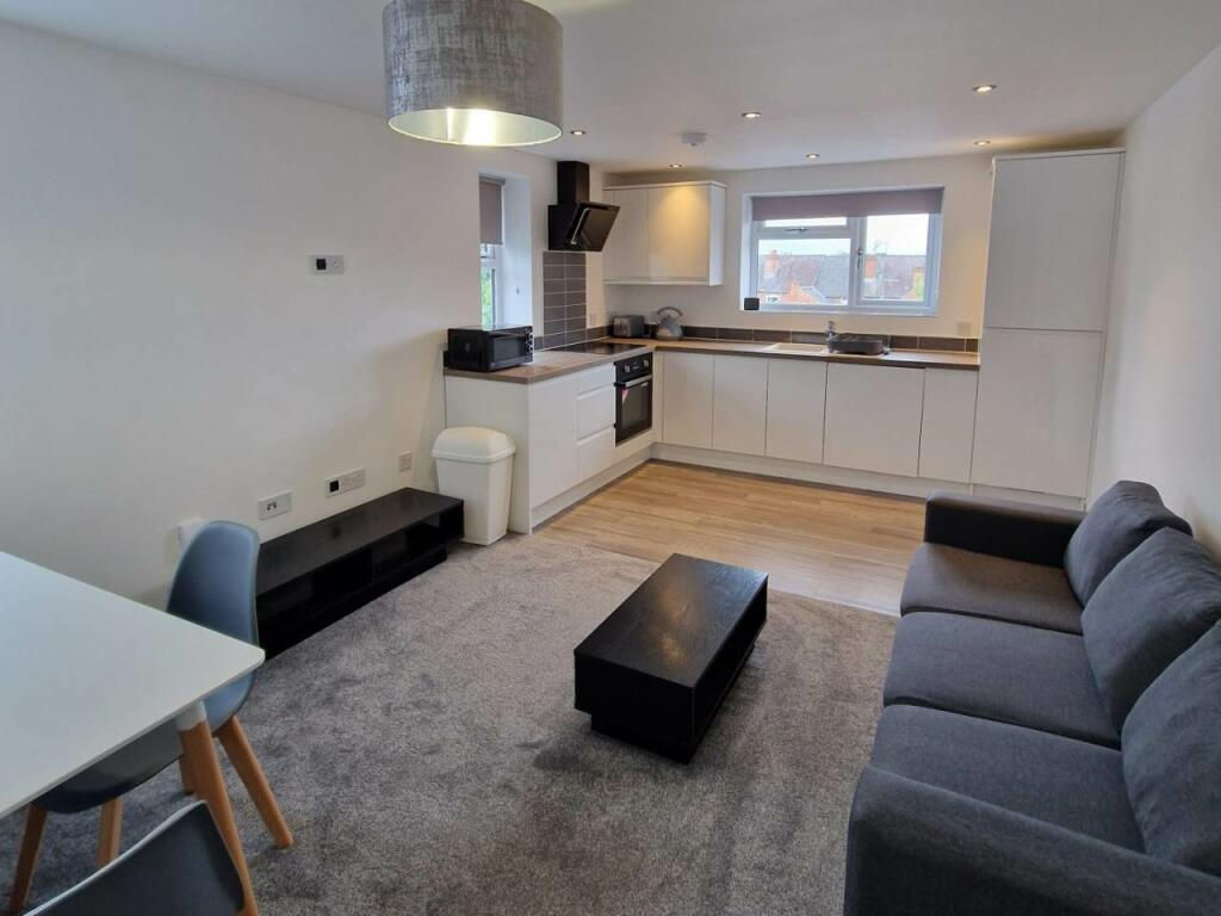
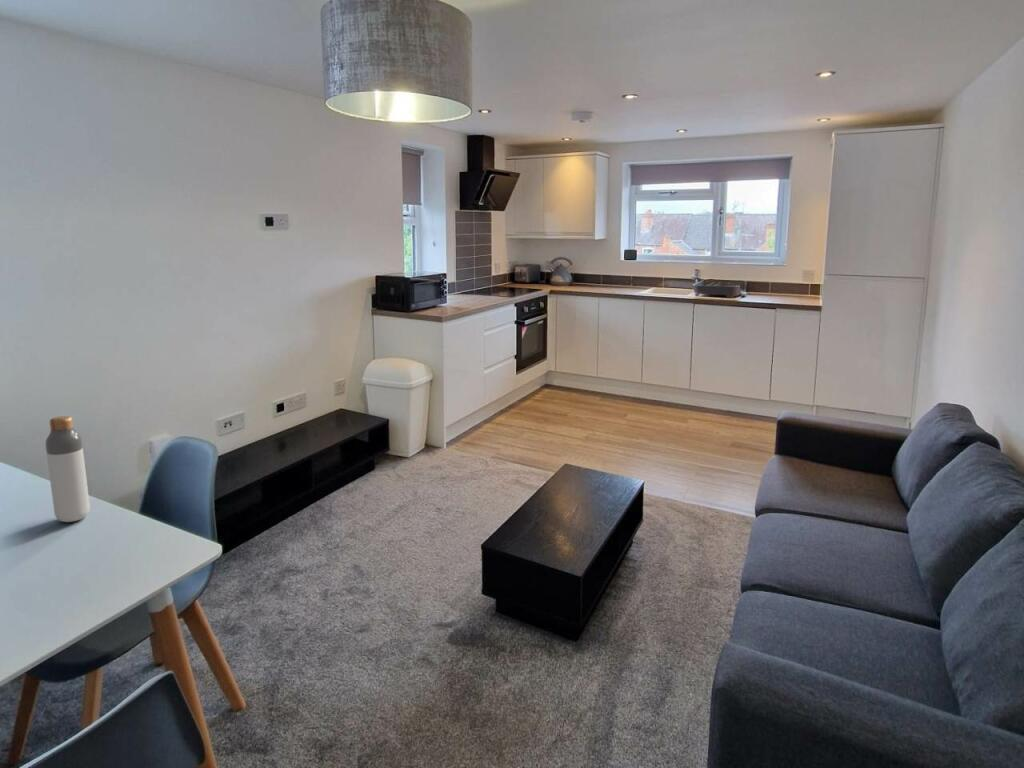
+ bottle (67, 468)
